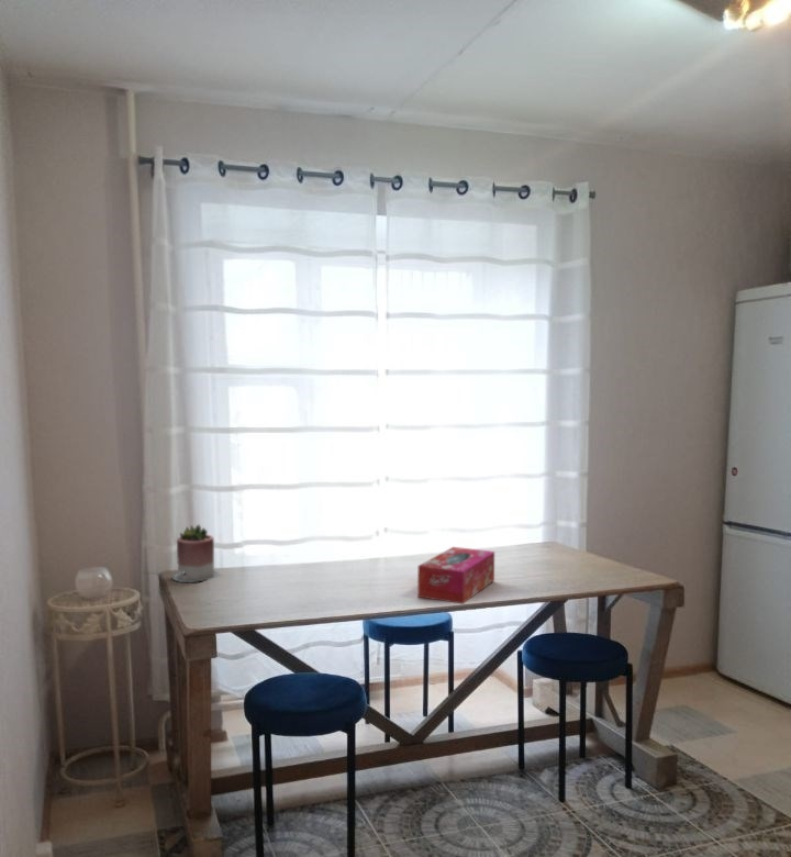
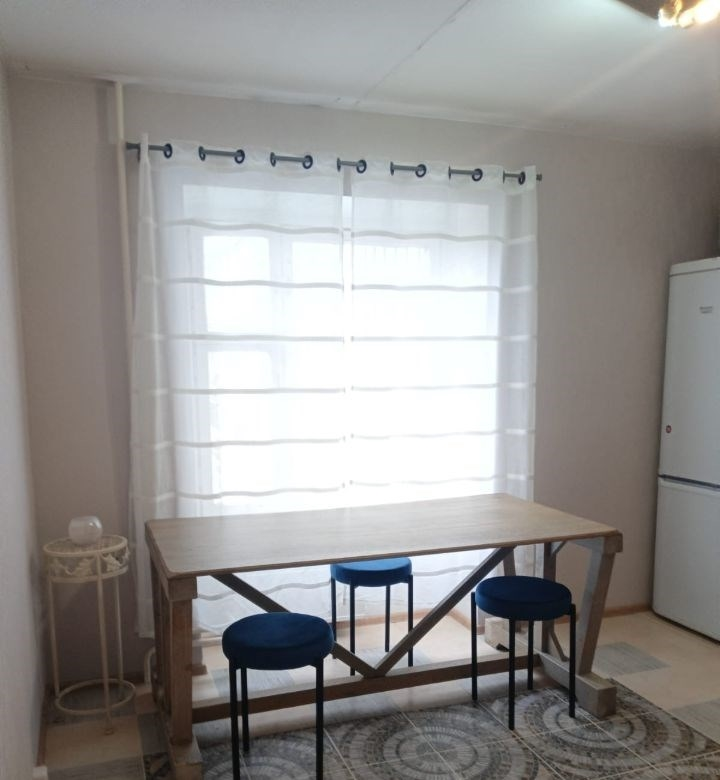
- succulent planter (196, 550)
- tissue box (457, 572)
